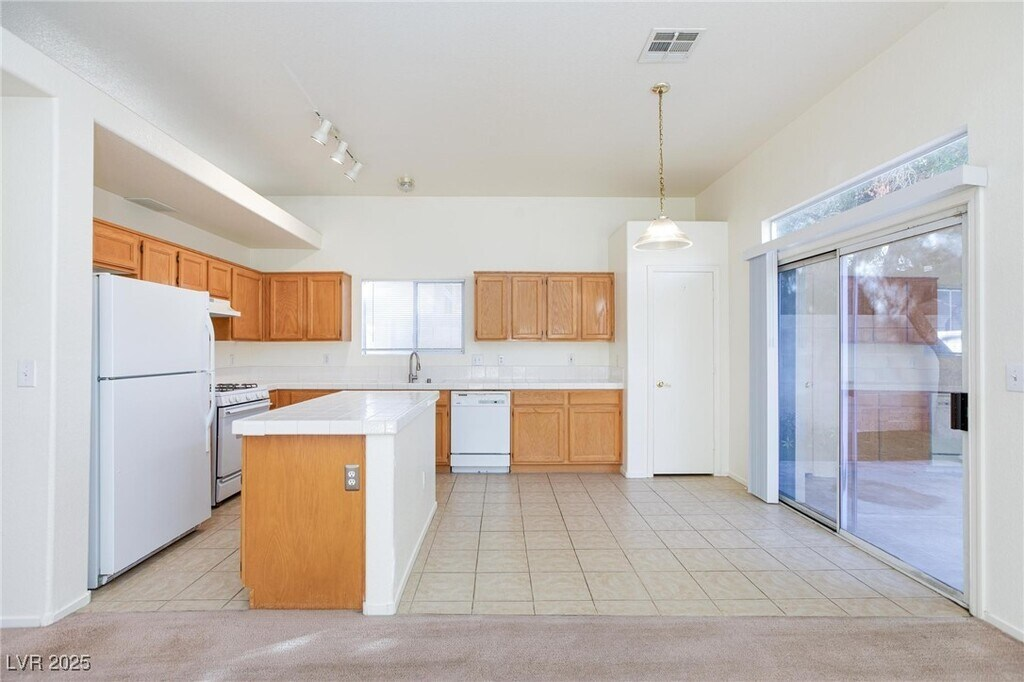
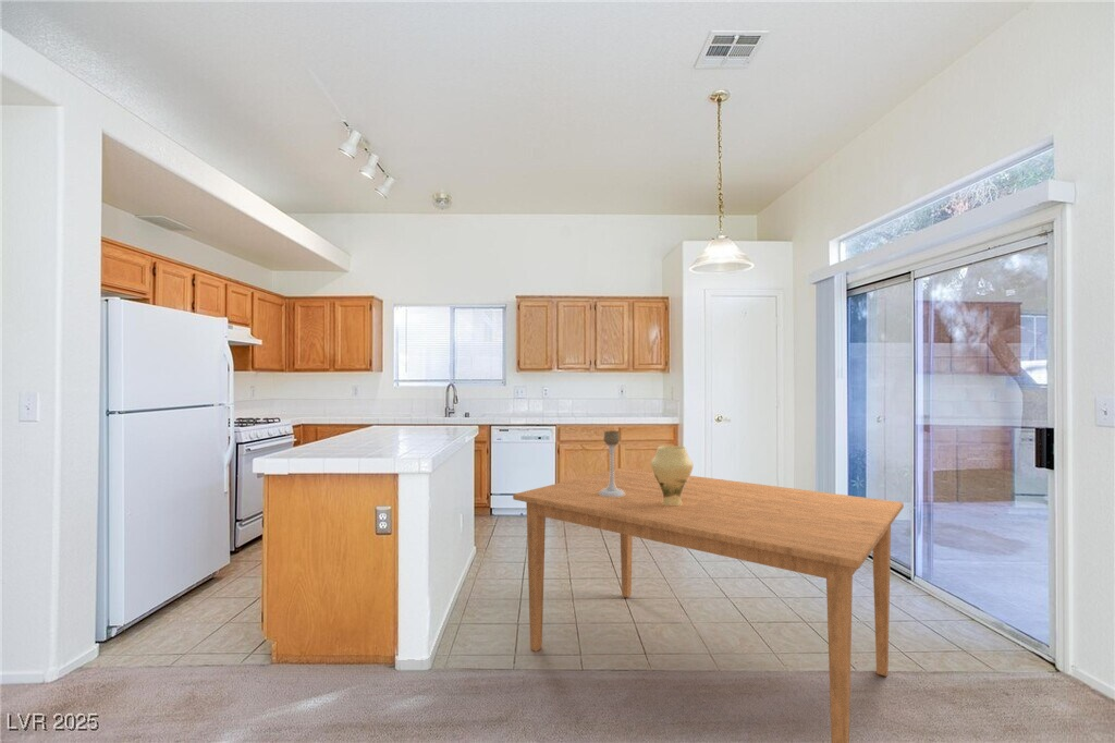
+ dining table (709, 552)
+ candle holder (611, 462)
+ vase (671, 475)
